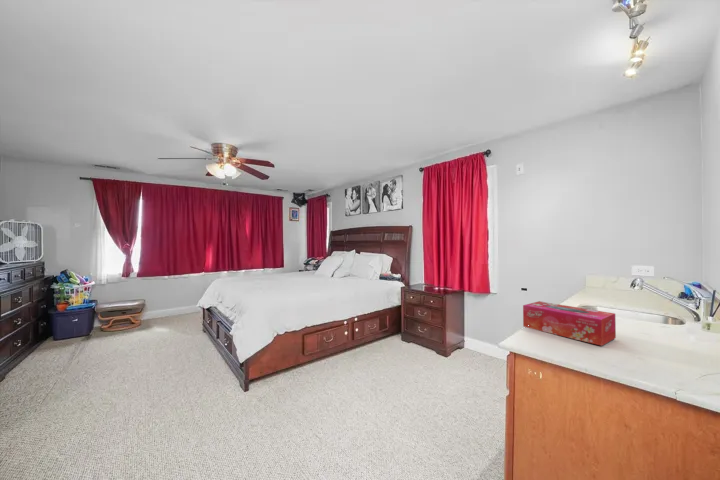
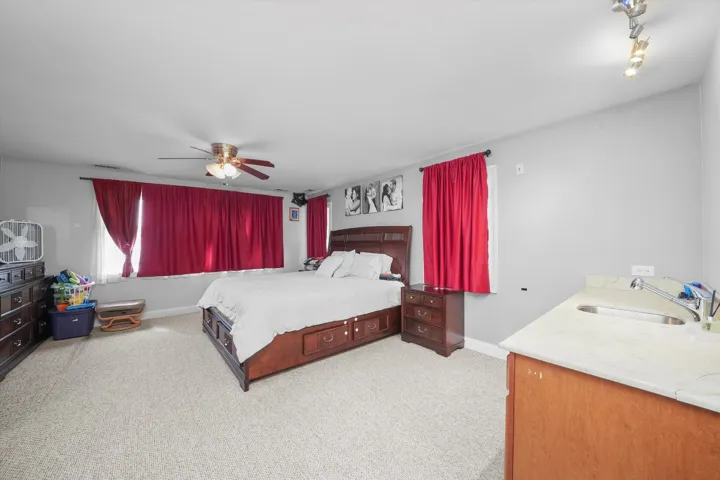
- tissue box (566, 320)
